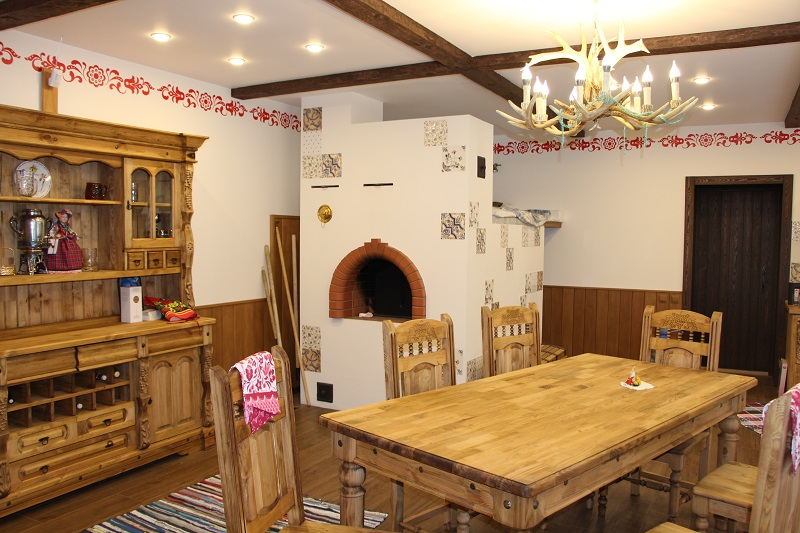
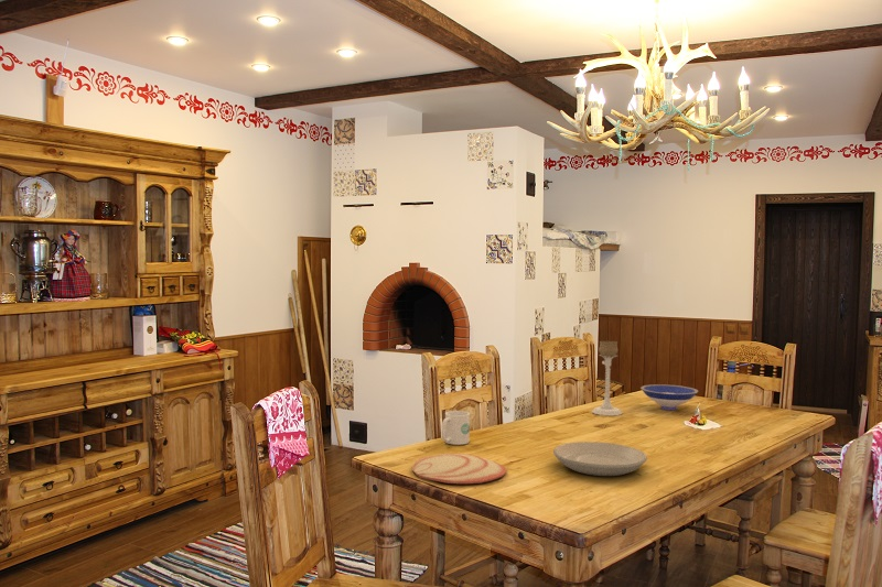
+ plate (459, 465)
+ bowl (668, 399)
+ candle holder (607, 377)
+ plate (599, 459)
+ mug (453, 427)
